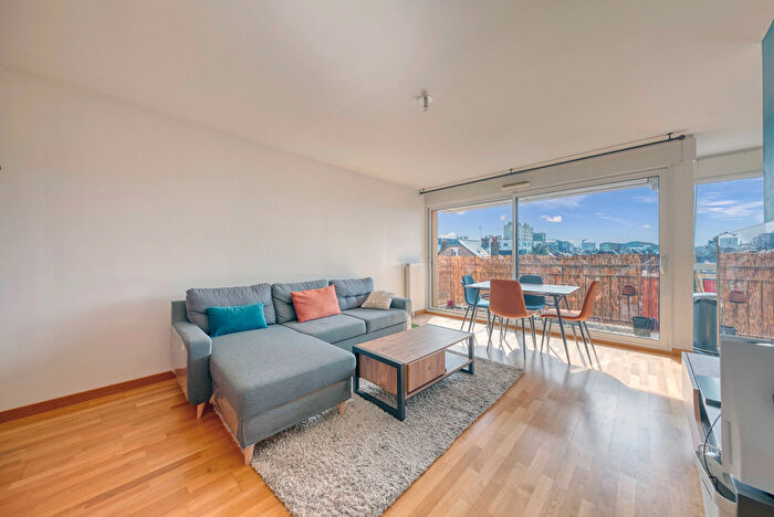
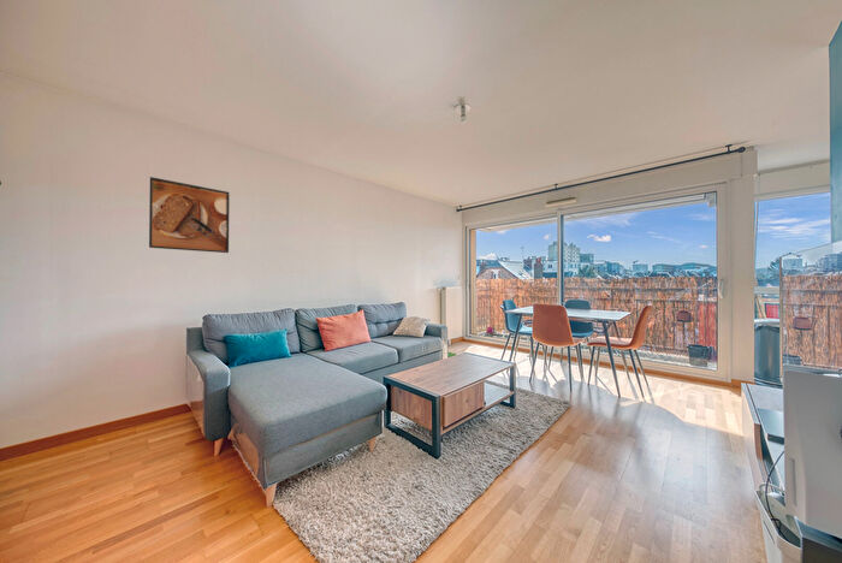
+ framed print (191, 218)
